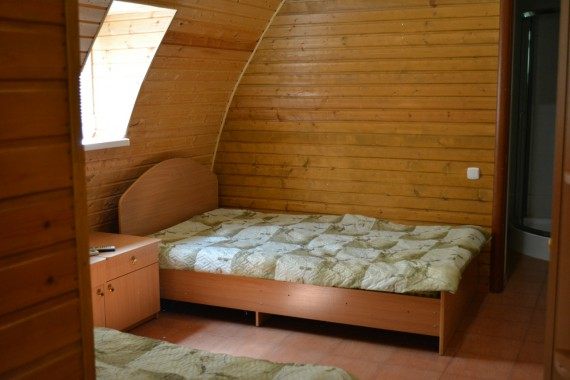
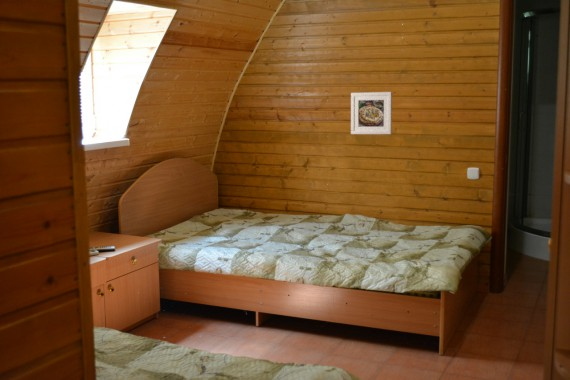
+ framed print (371, 113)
